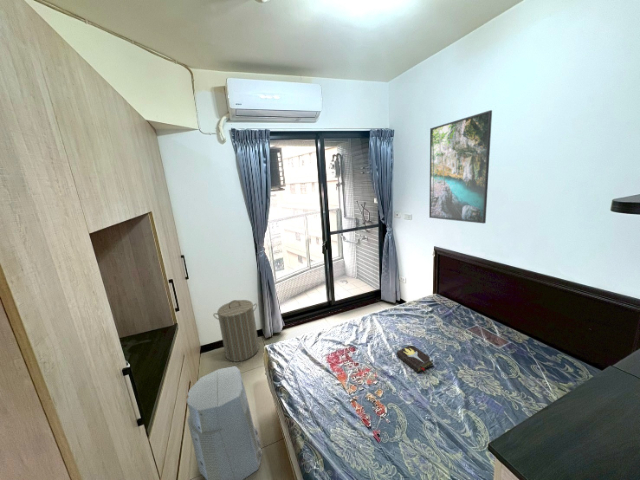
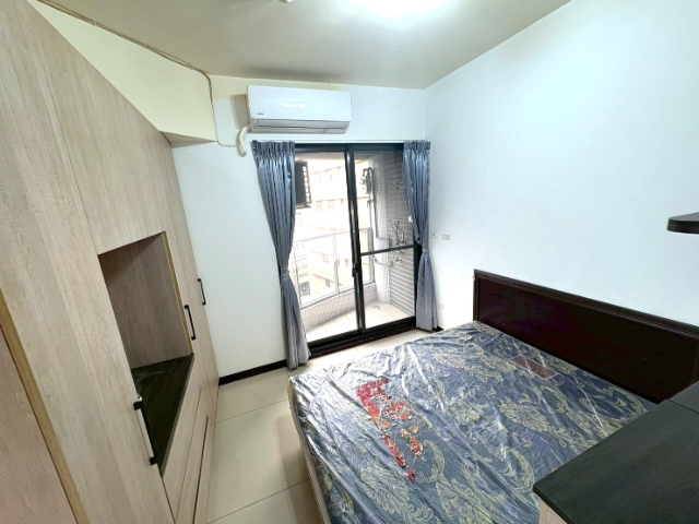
- hardback book (414, 357)
- laundry hamper (238, 326)
- air purifier (224, 424)
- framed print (455, 172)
